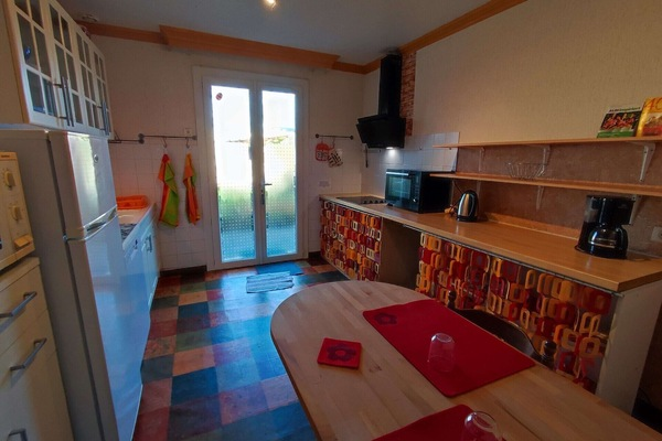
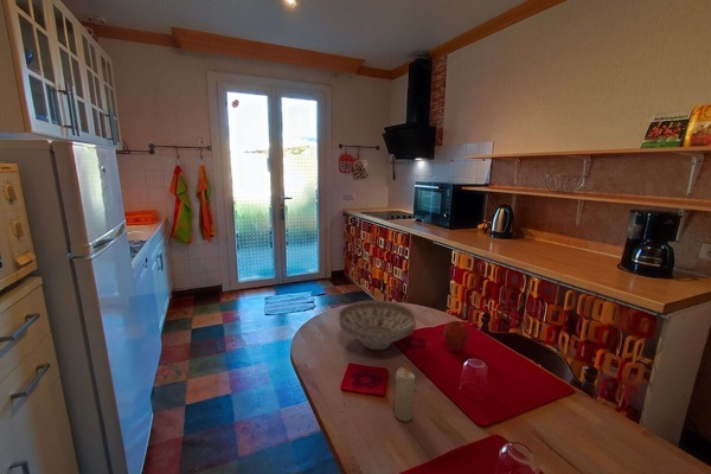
+ apple (455, 335)
+ decorative bowl (376, 328)
+ candle (404, 389)
